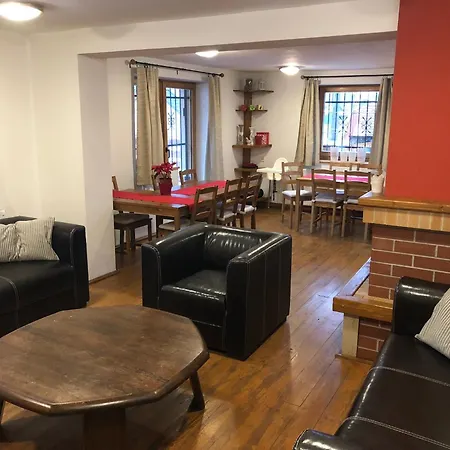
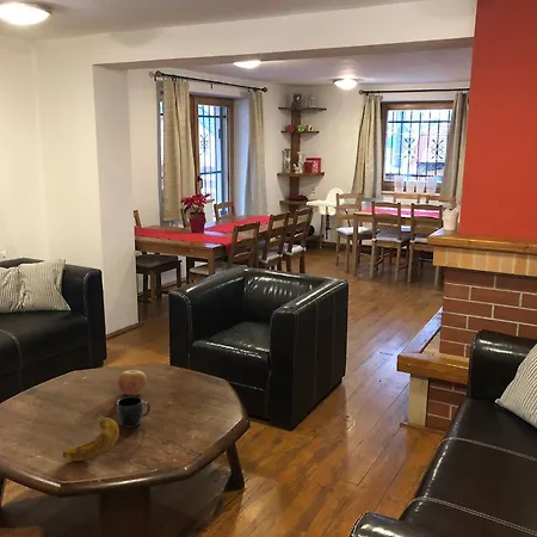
+ apple (132, 382)
+ mug (134, 412)
+ banana (92, 440)
